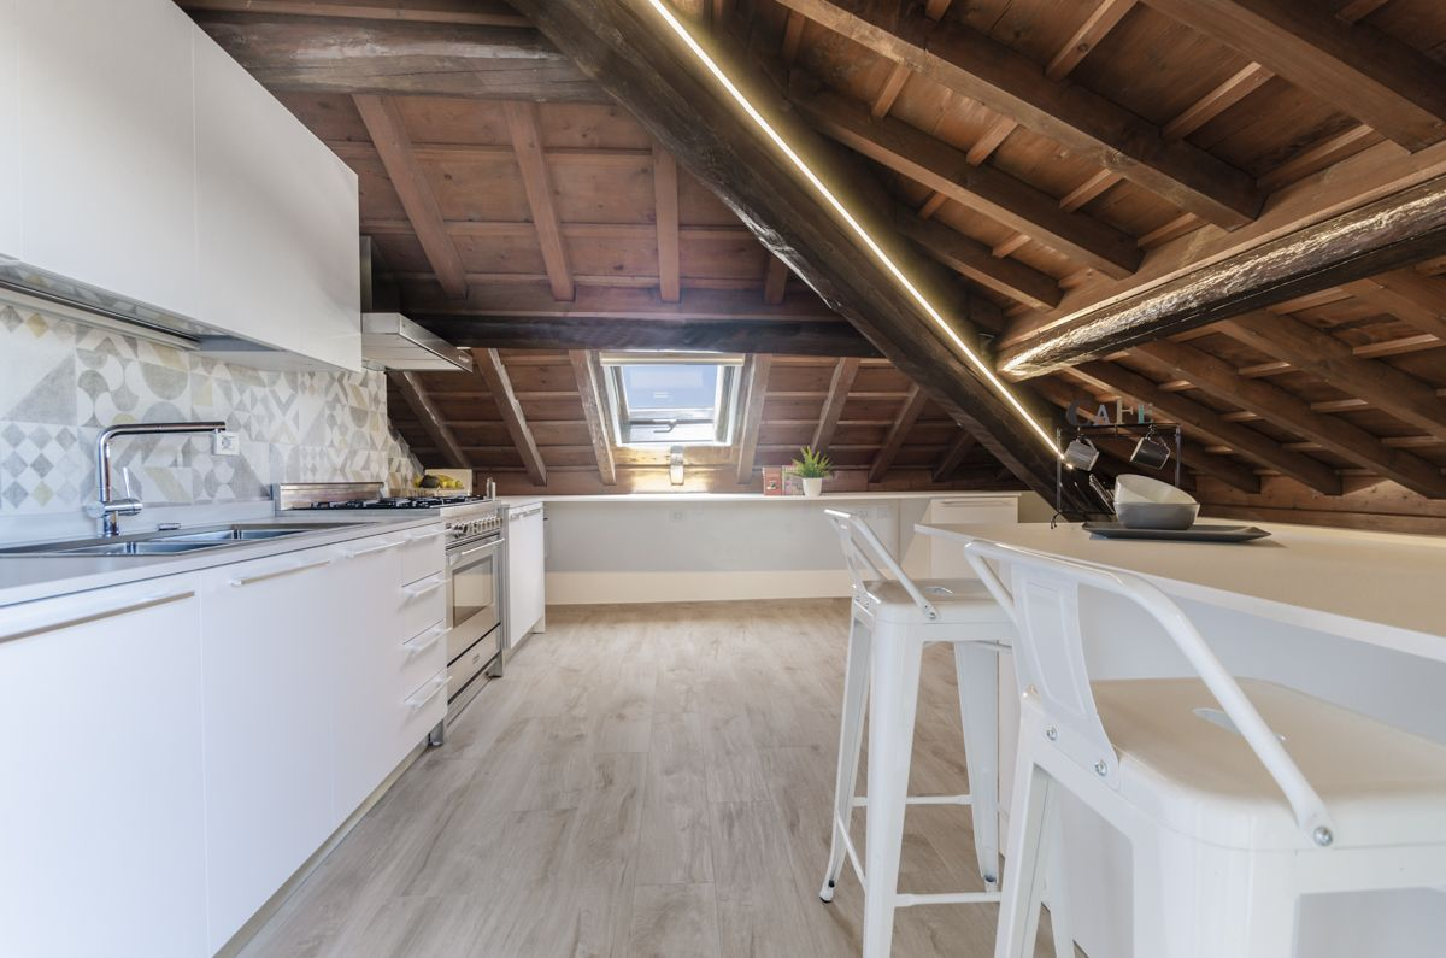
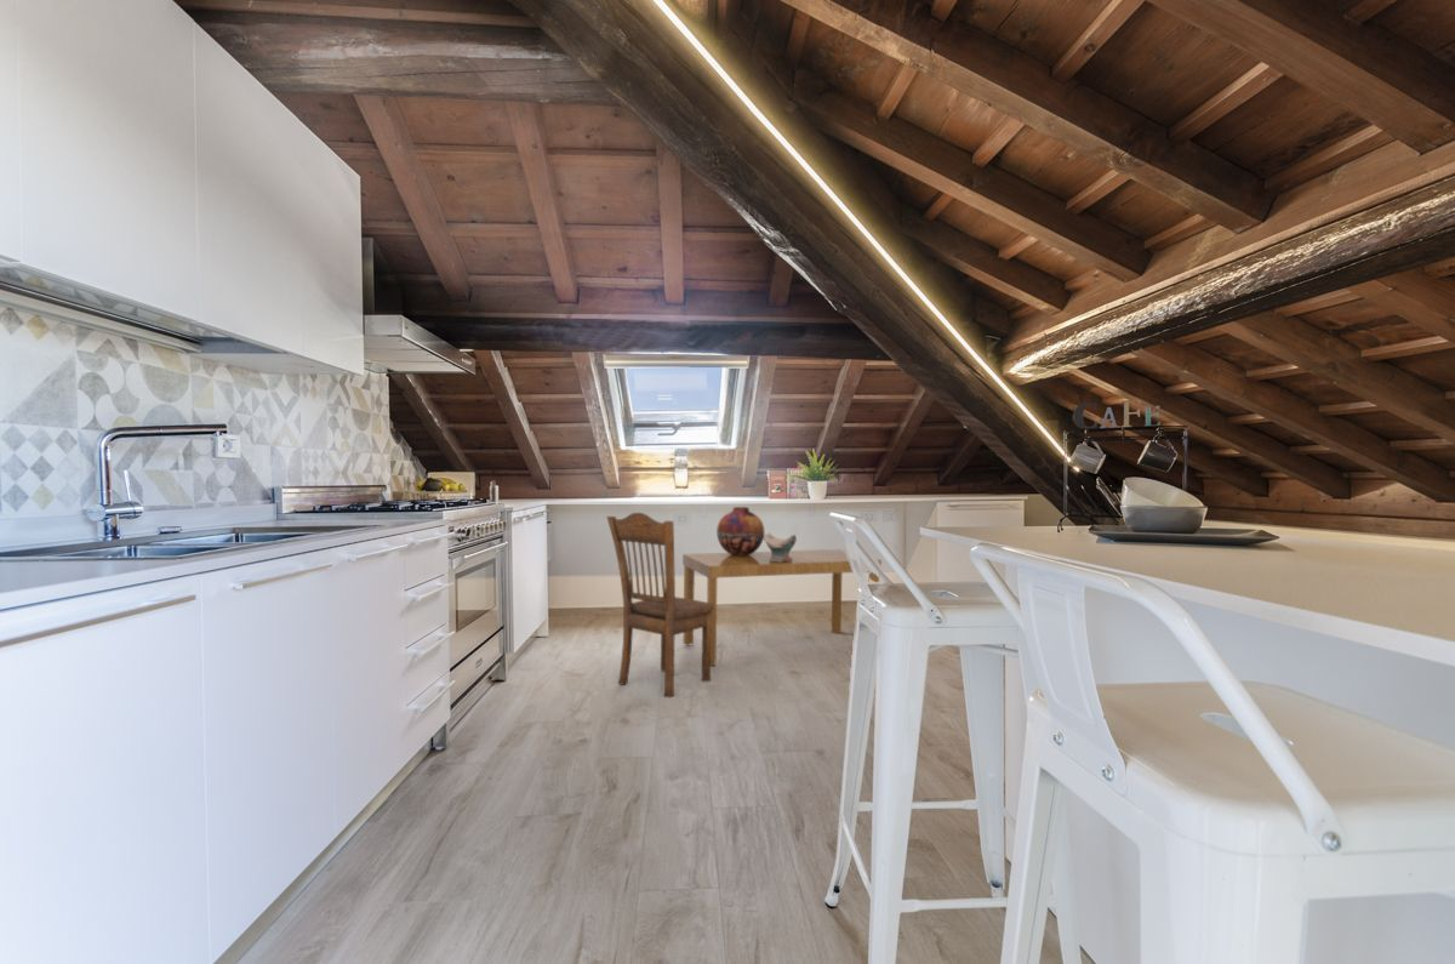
+ vase (740, 530)
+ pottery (781, 547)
+ dining table (776, 575)
+ dining chair (664, 597)
